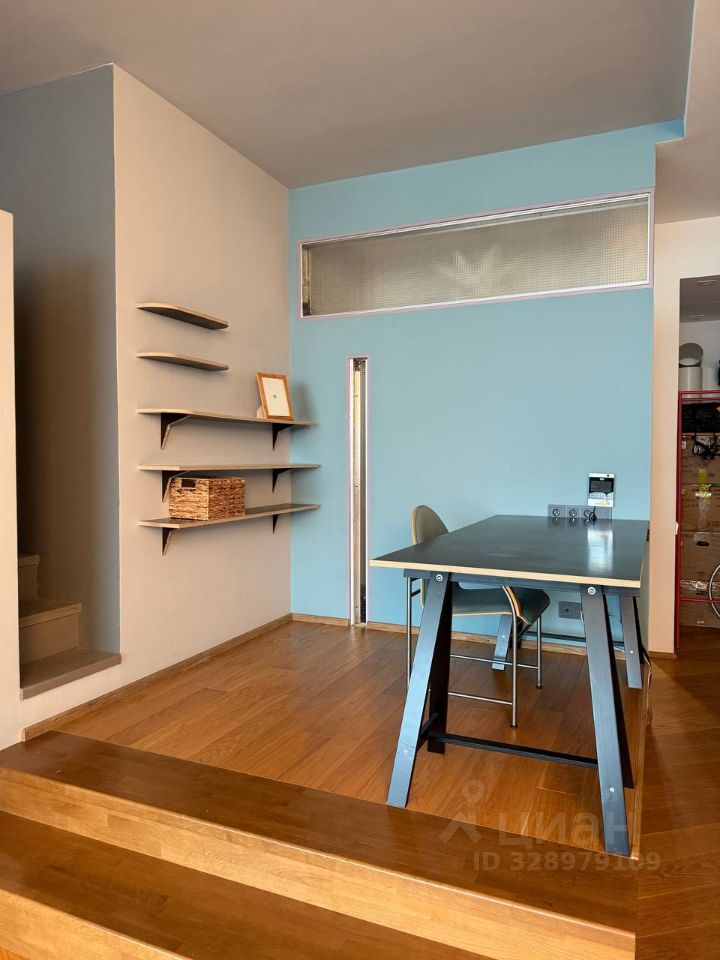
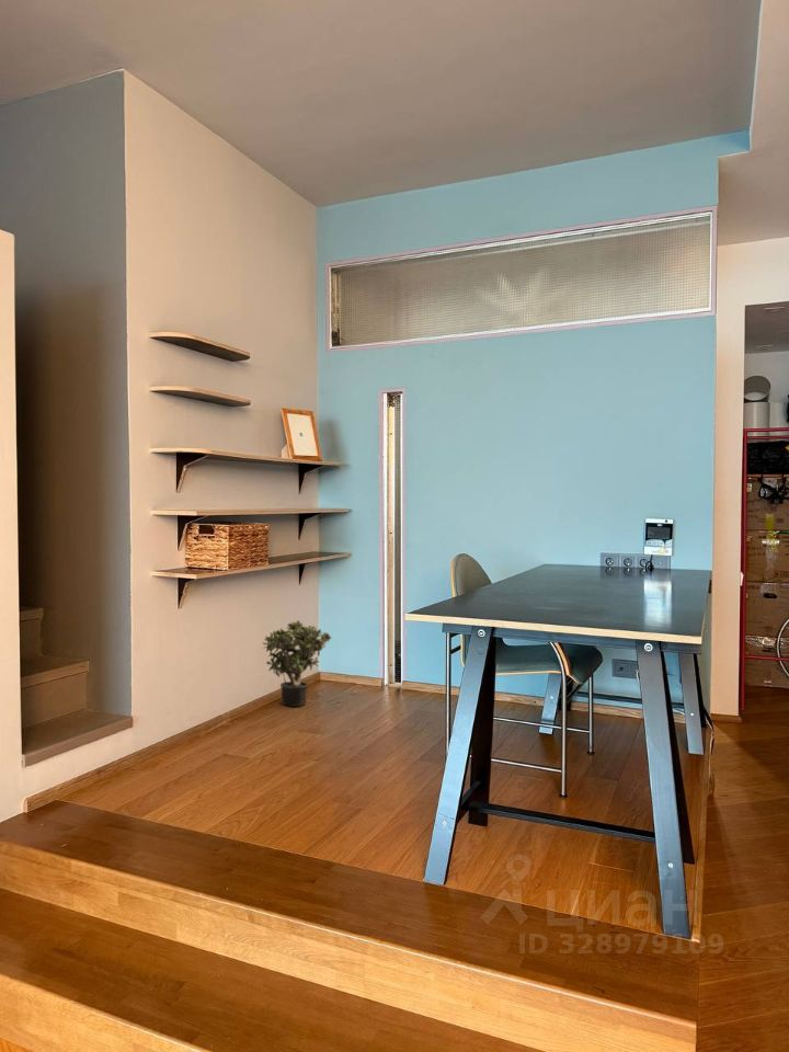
+ potted plant (299, 662)
